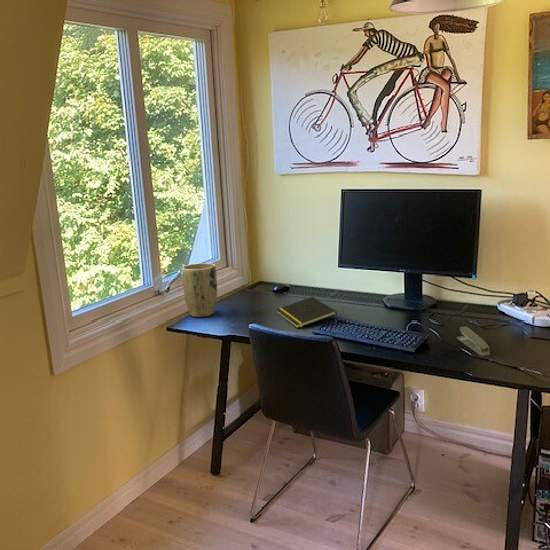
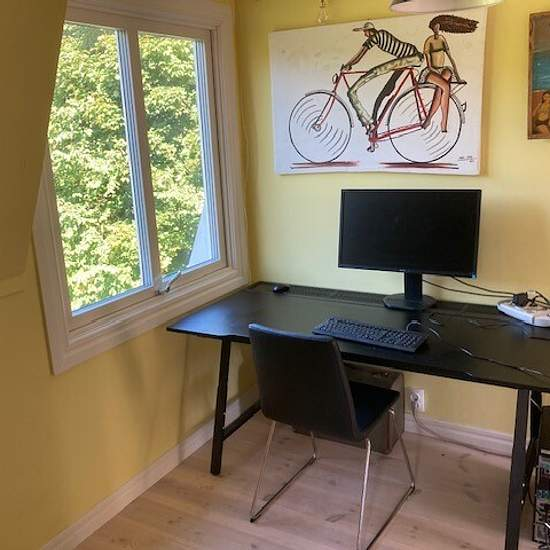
- plant pot (200, 290)
- stapler (472, 339)
- notepad (305, 311)
